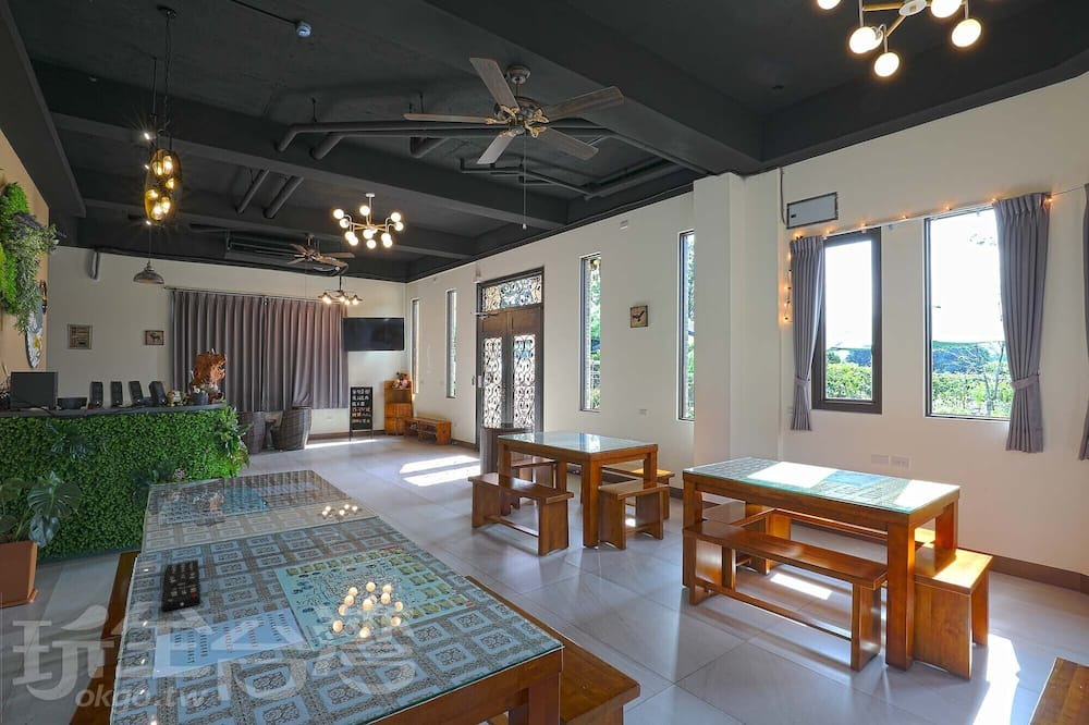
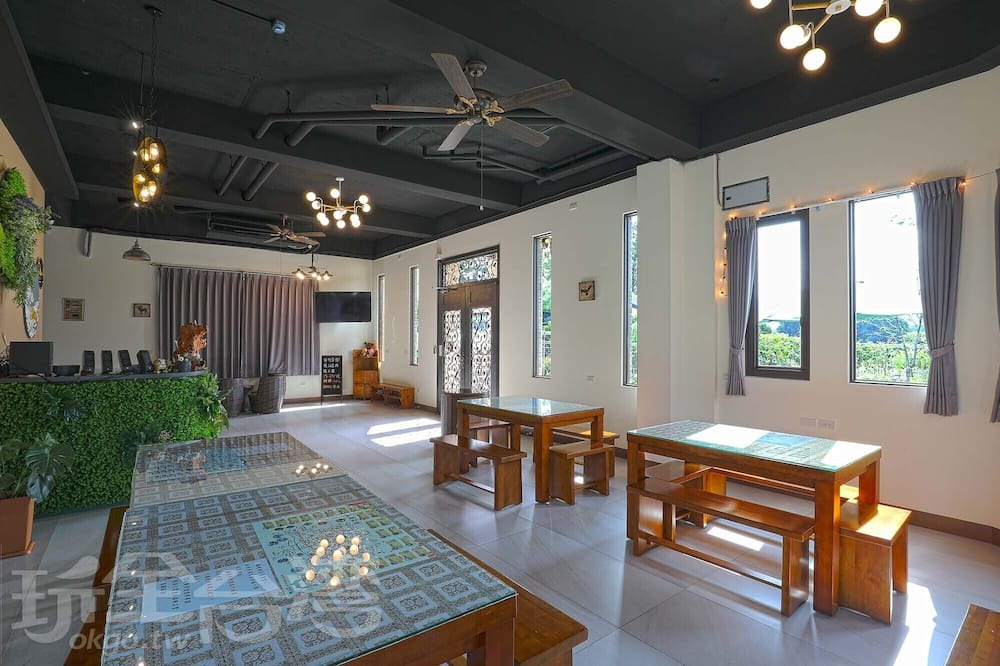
- remote control (182, 581)
